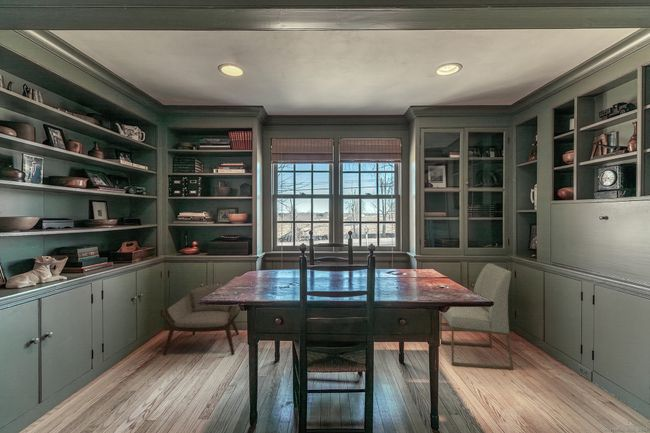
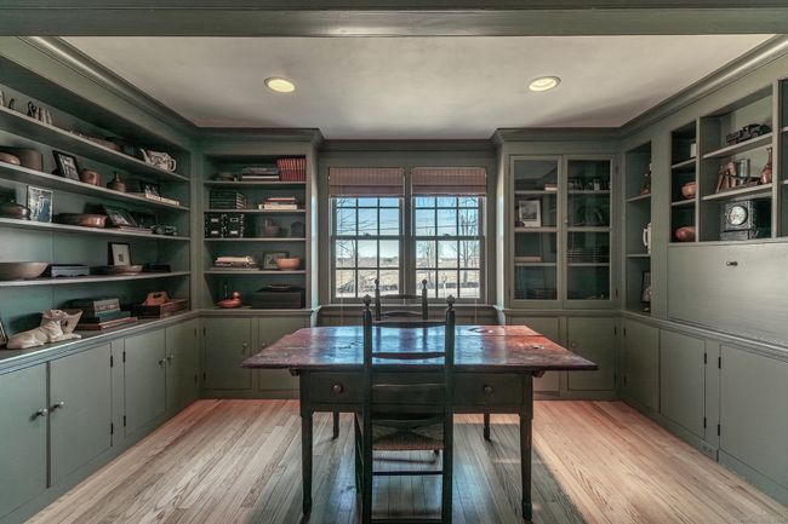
- chair (208, 316)
- chair (472, 310)
